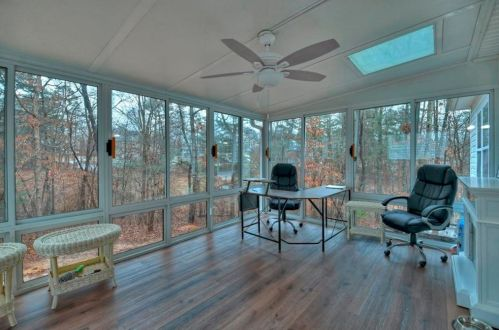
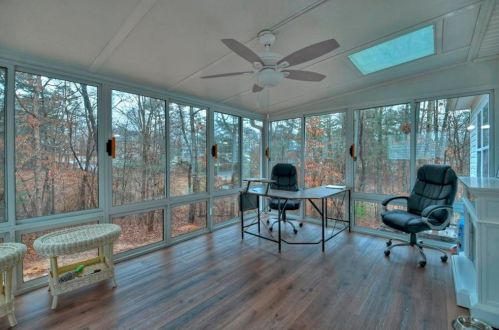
- side table (366, 229)
